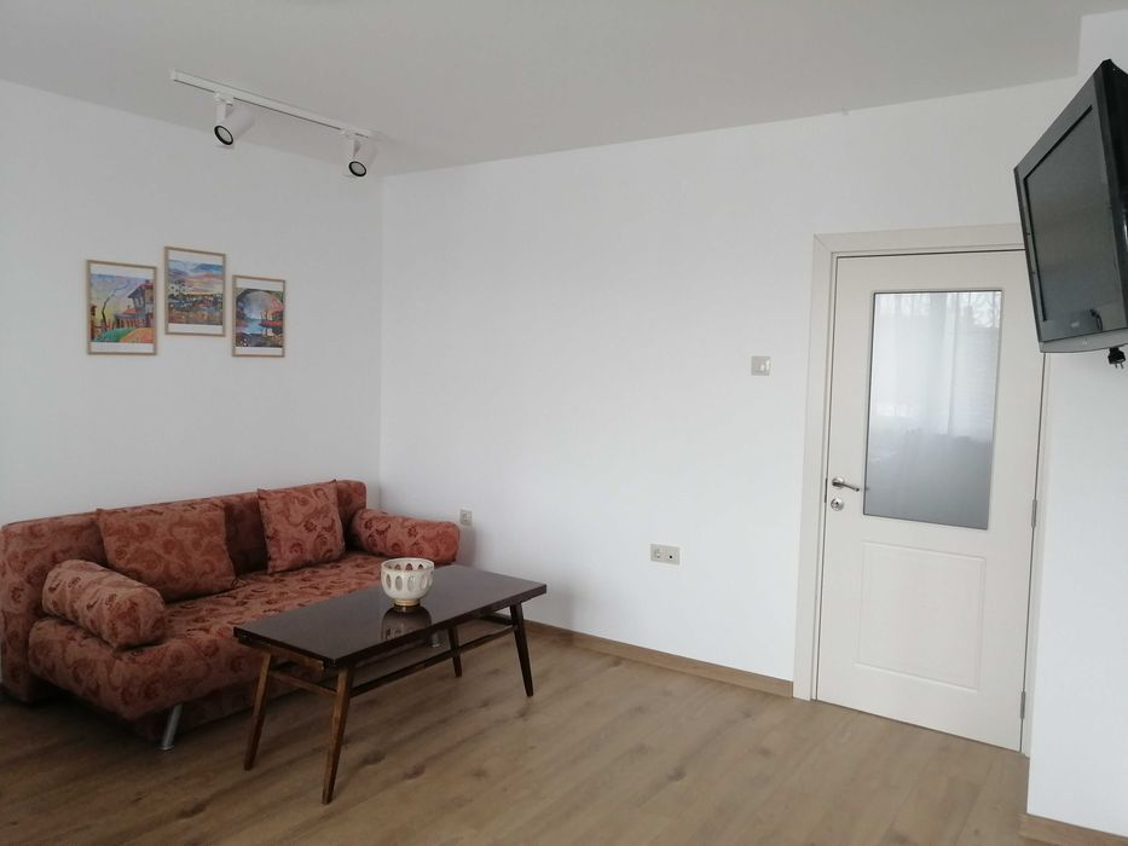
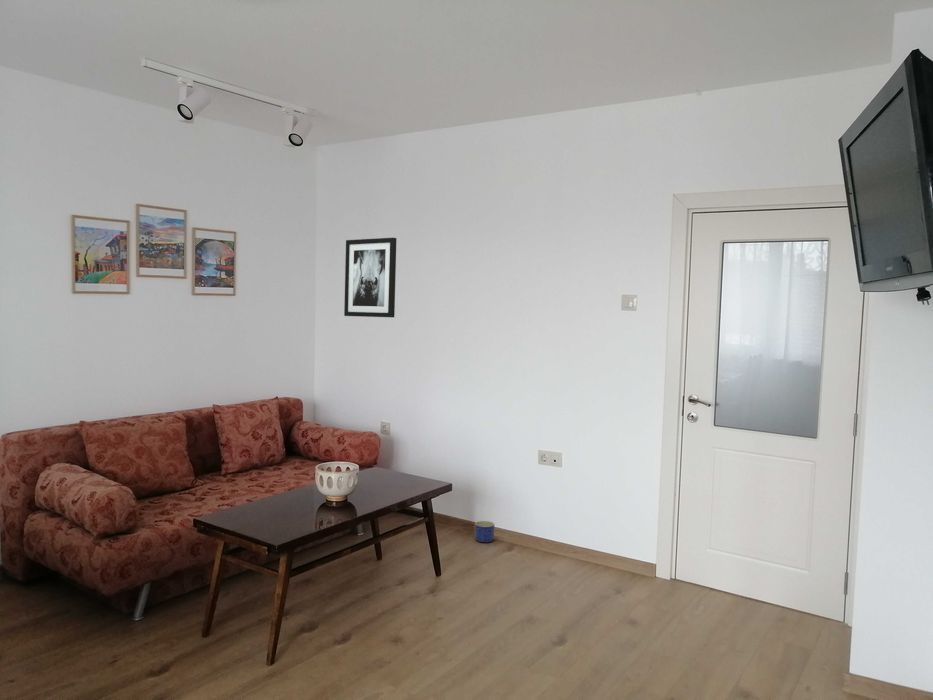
+ planter (484, 532)
+ wall art (369, 278)
